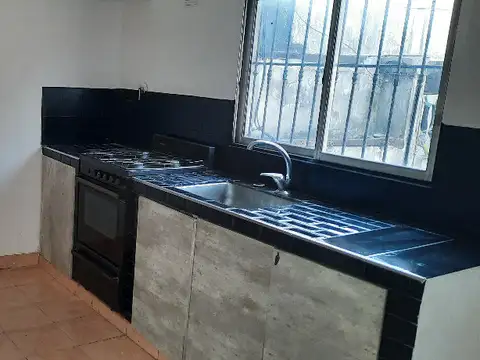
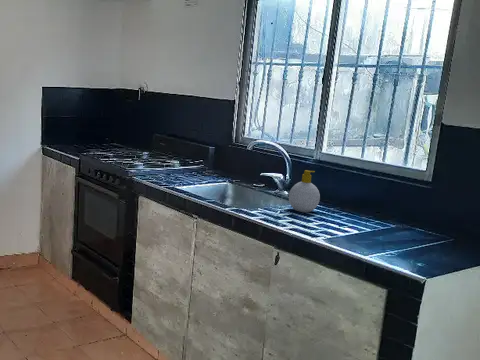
+ soap bottle (305, 190)
